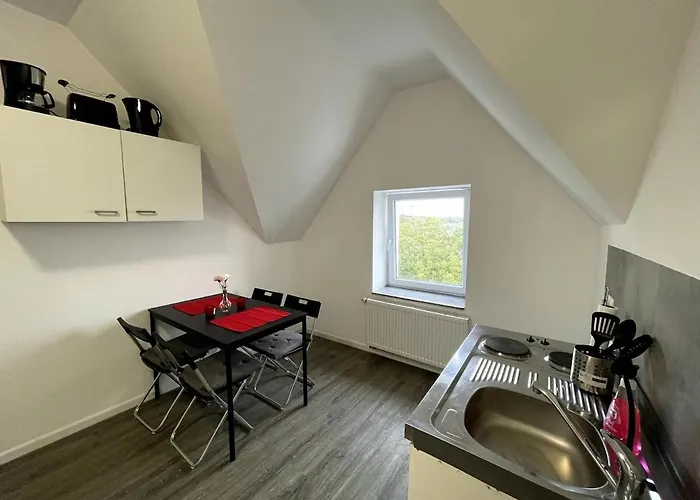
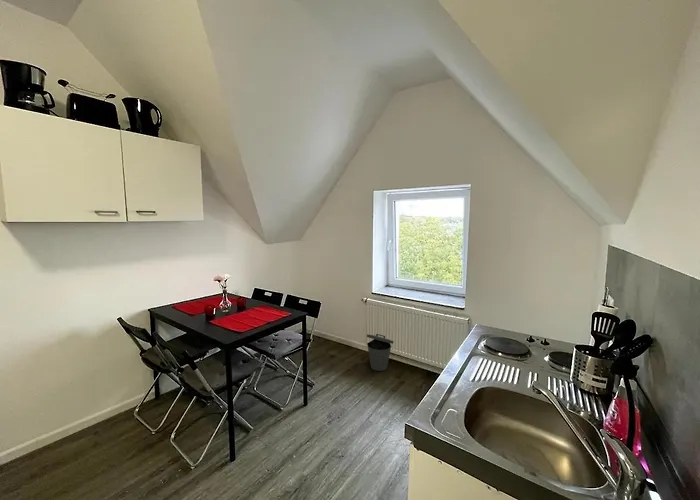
+ trash can (379, 349)
